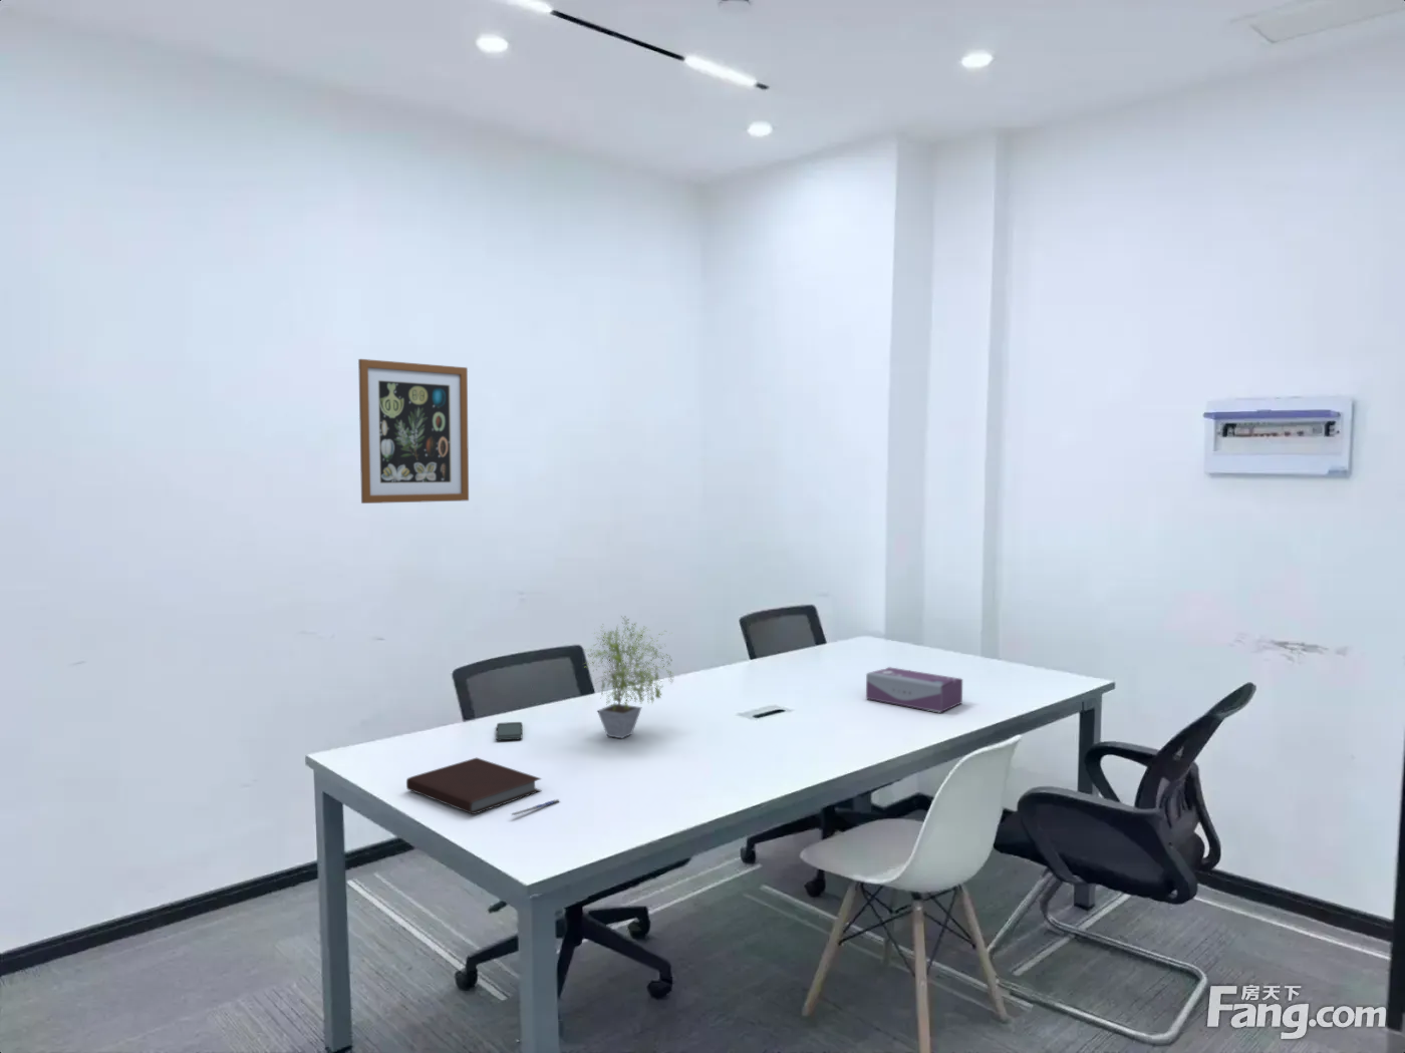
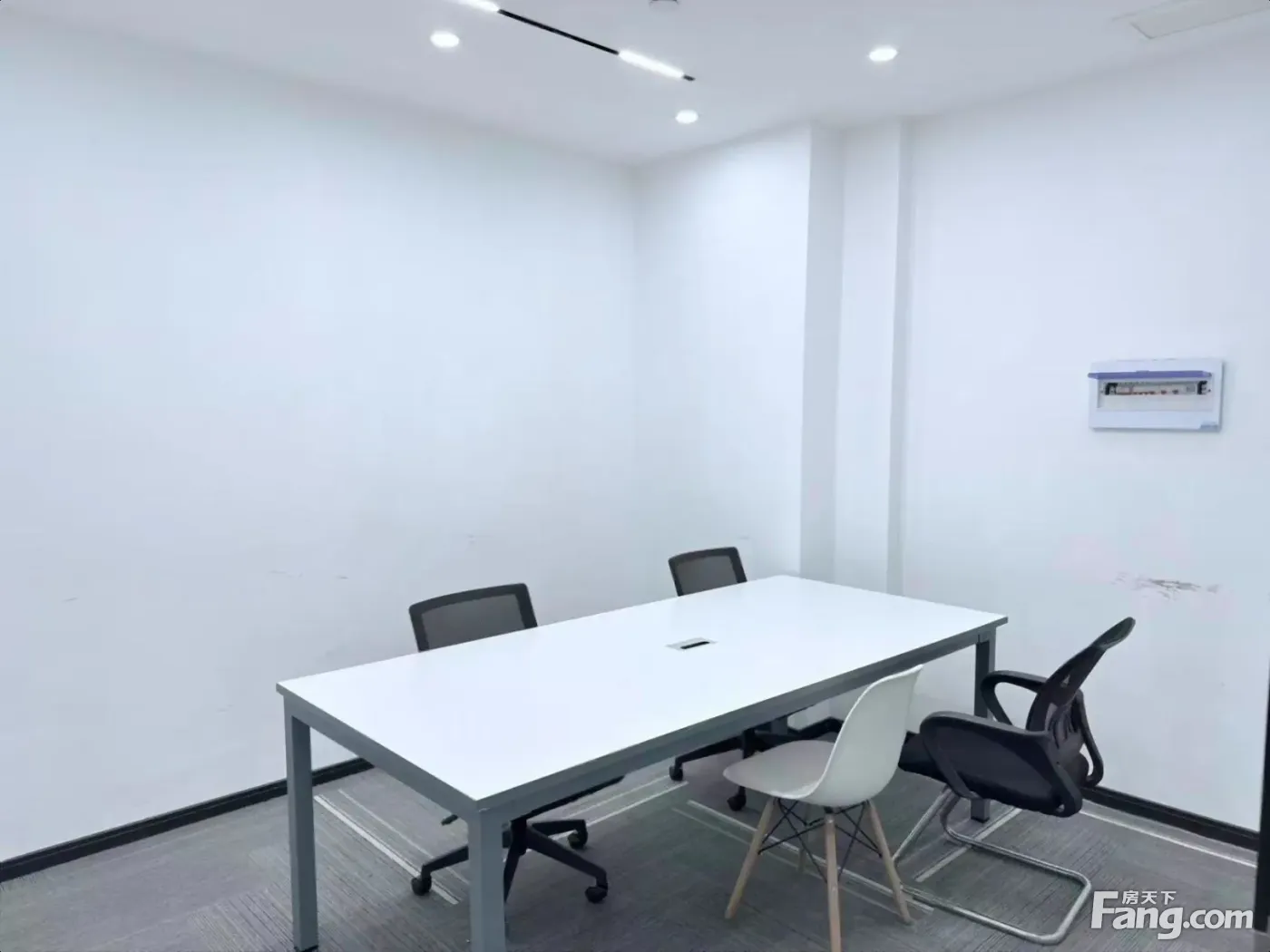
- tissue box (914, 688)
- potted plant (628, 673)
- smartphone (509, 730)
- wall art (416, 432)
- notebook (473, 784)
- pen (535, 807)
